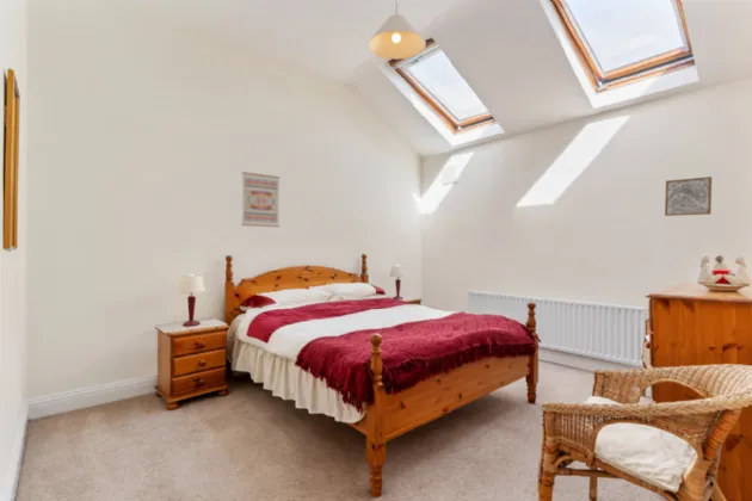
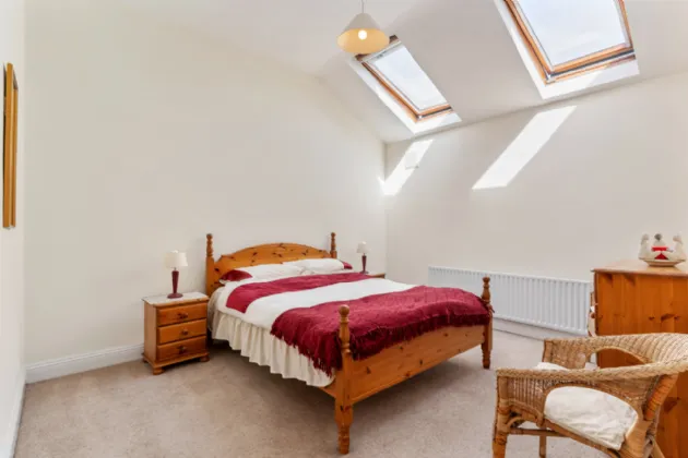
- wall art (688, 197)
- wall art (260, 200)
